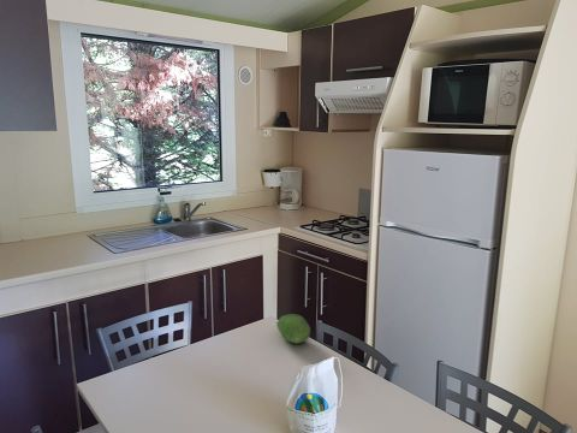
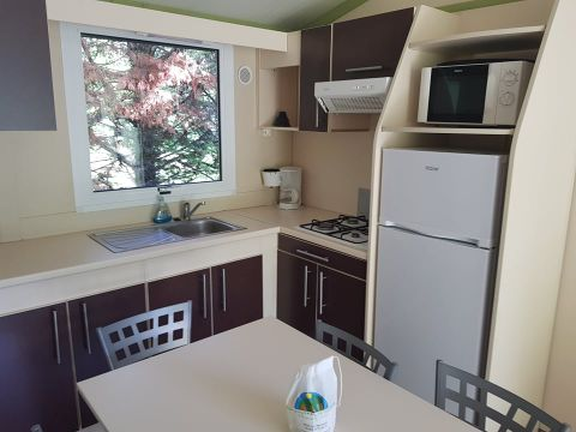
- fruit (292, 326)
